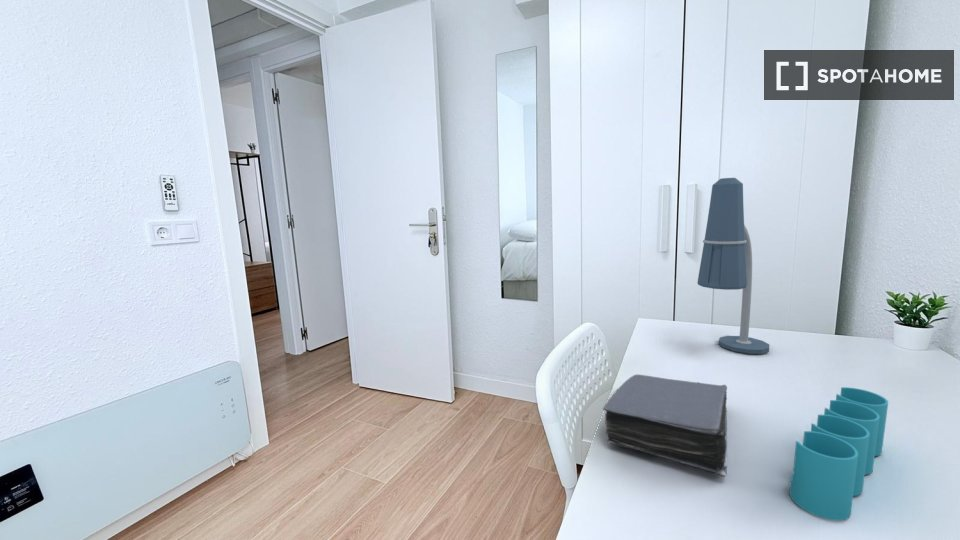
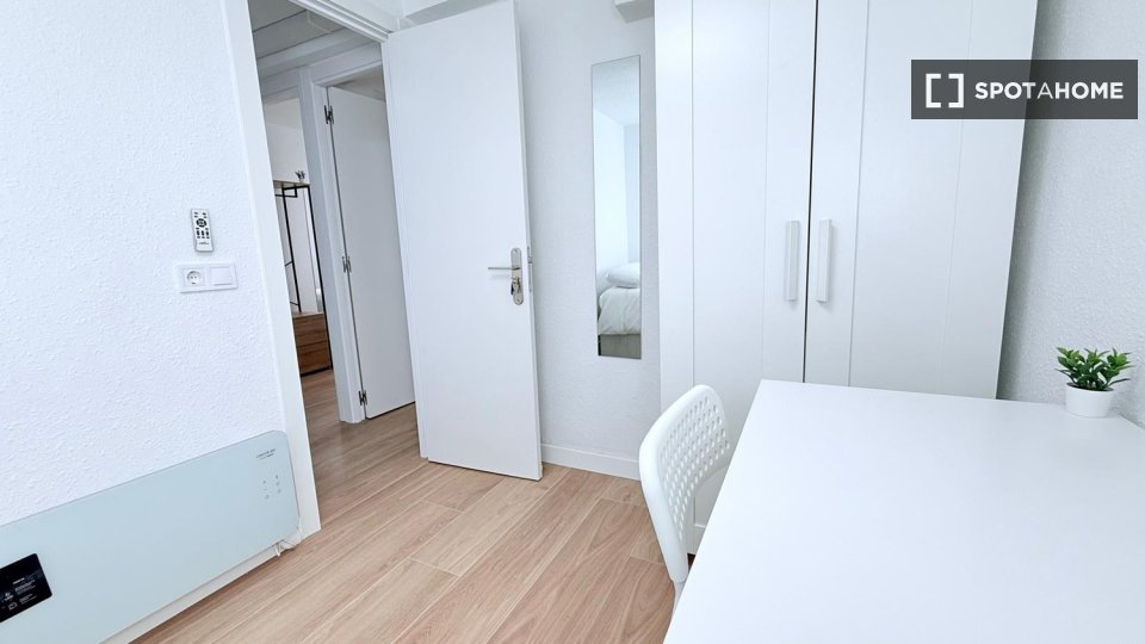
- pen holder (841, 444)
- book (672, 406)
- desk lamp (736, 269)
